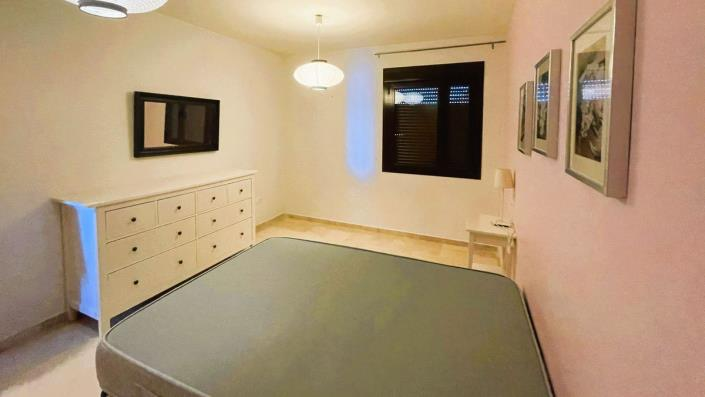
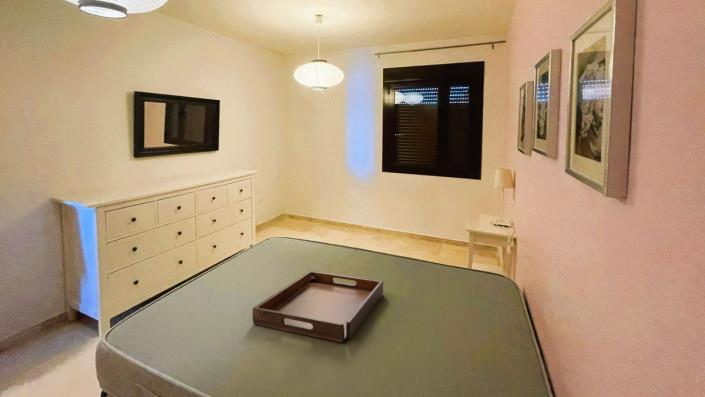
+ serving tray (324, 300)
